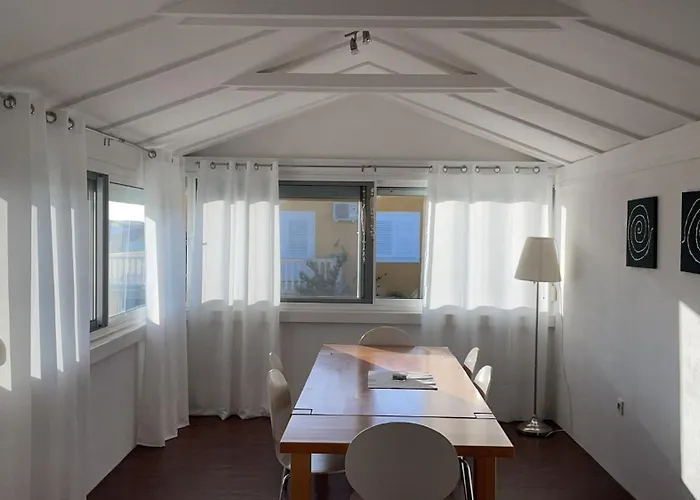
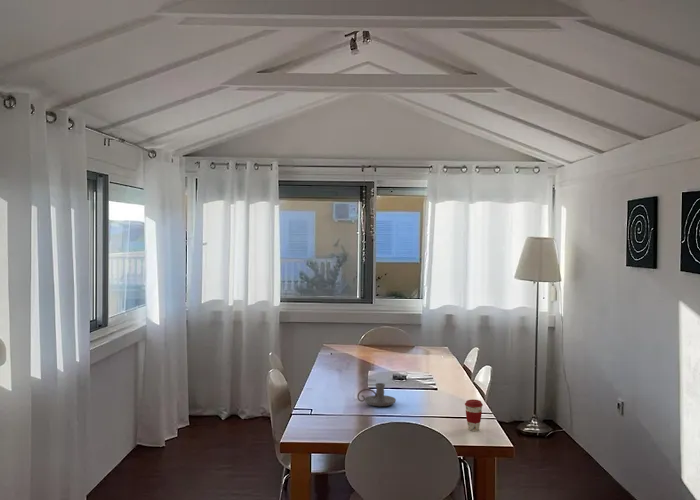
+ coffee cup (473, 415)
+ candle holder (376, 394)
